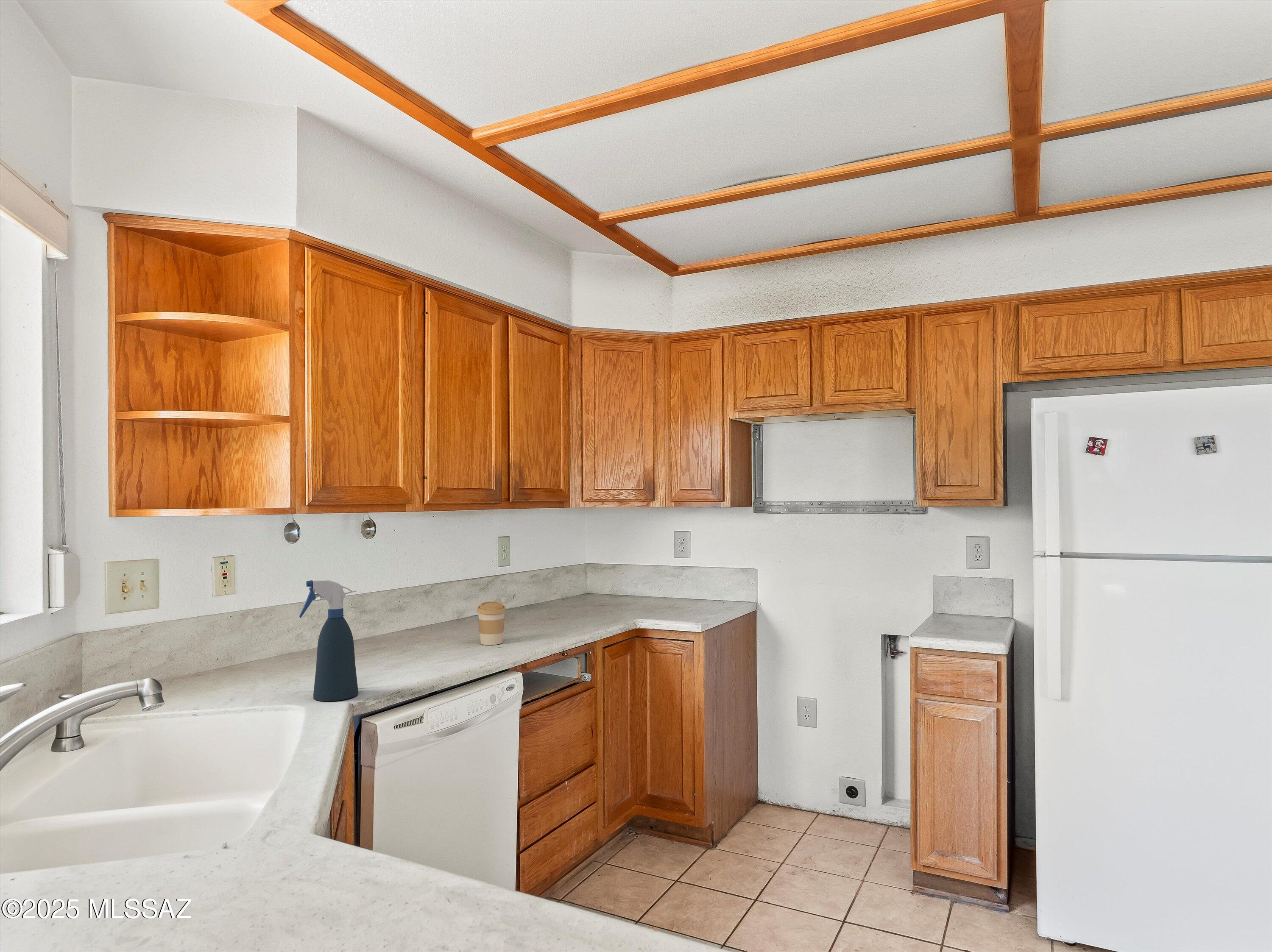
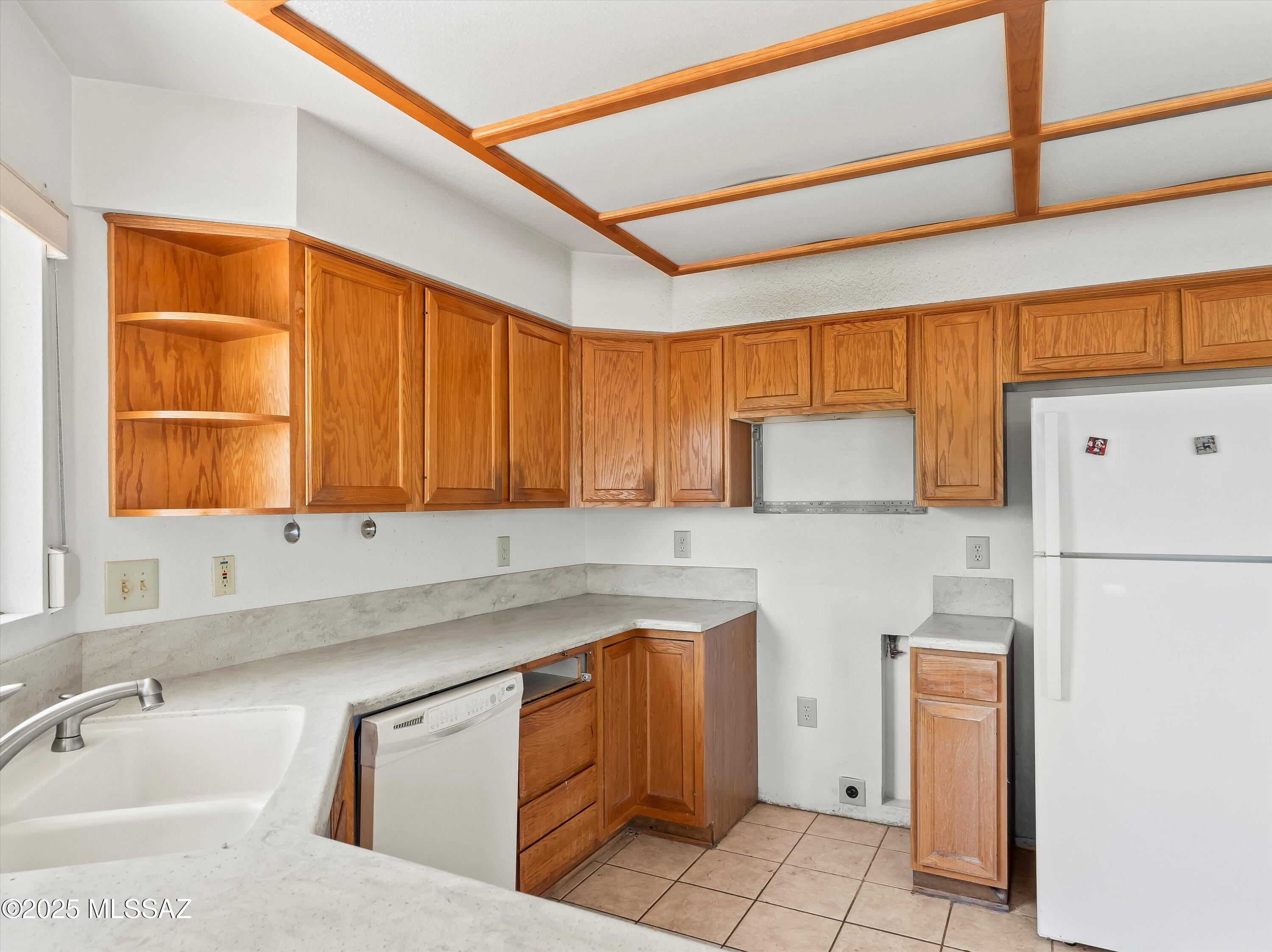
- coffee cup (491, 623)
- spray bottle (333, 637)
